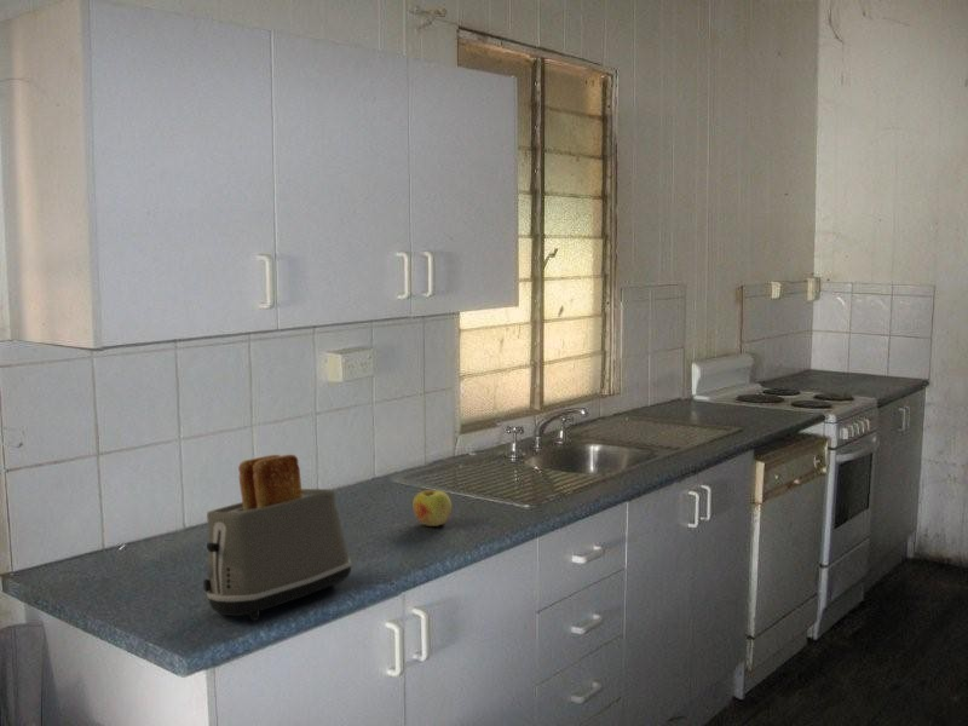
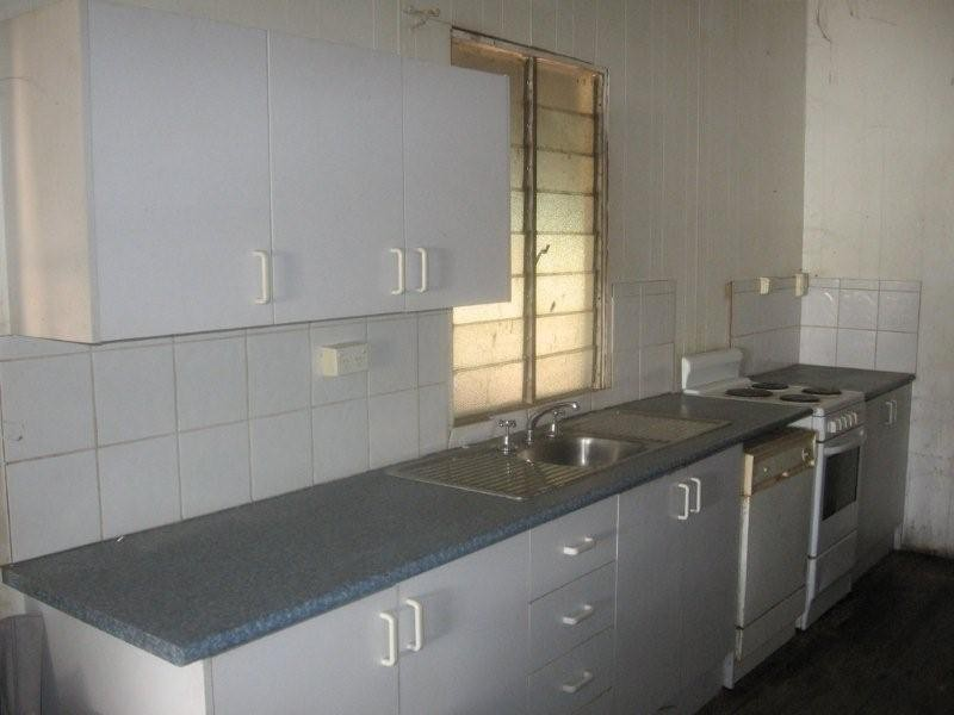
- apple (432, 507)
- toaster (280, 528)
